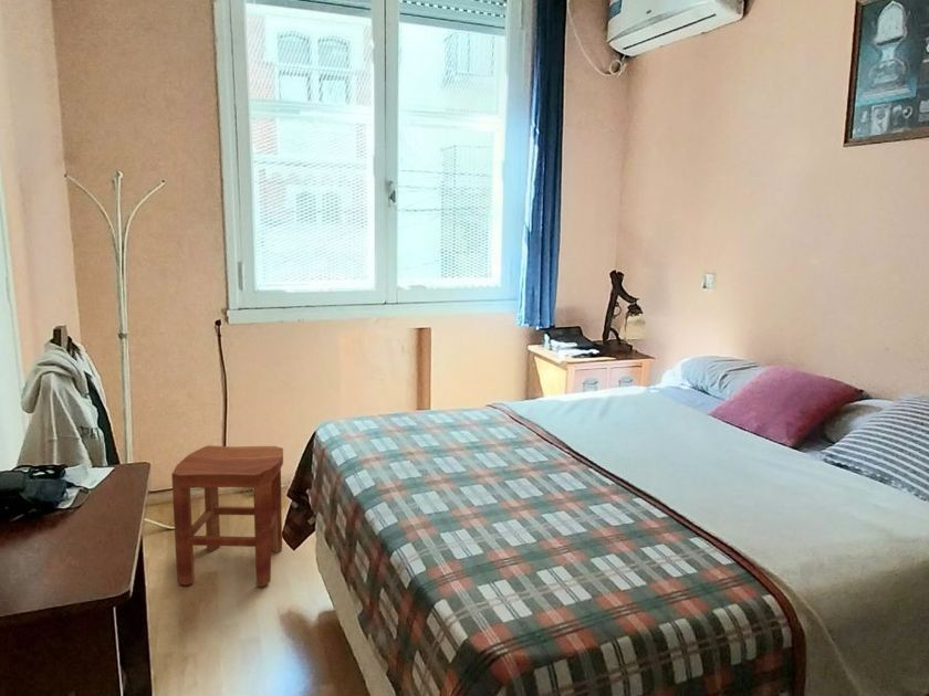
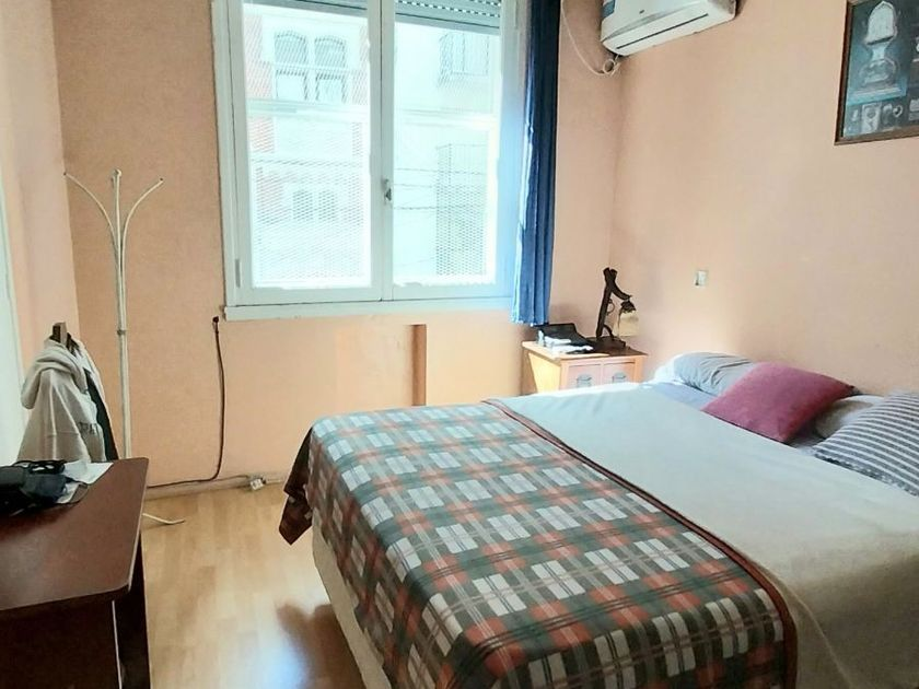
- stool (233, 512)
